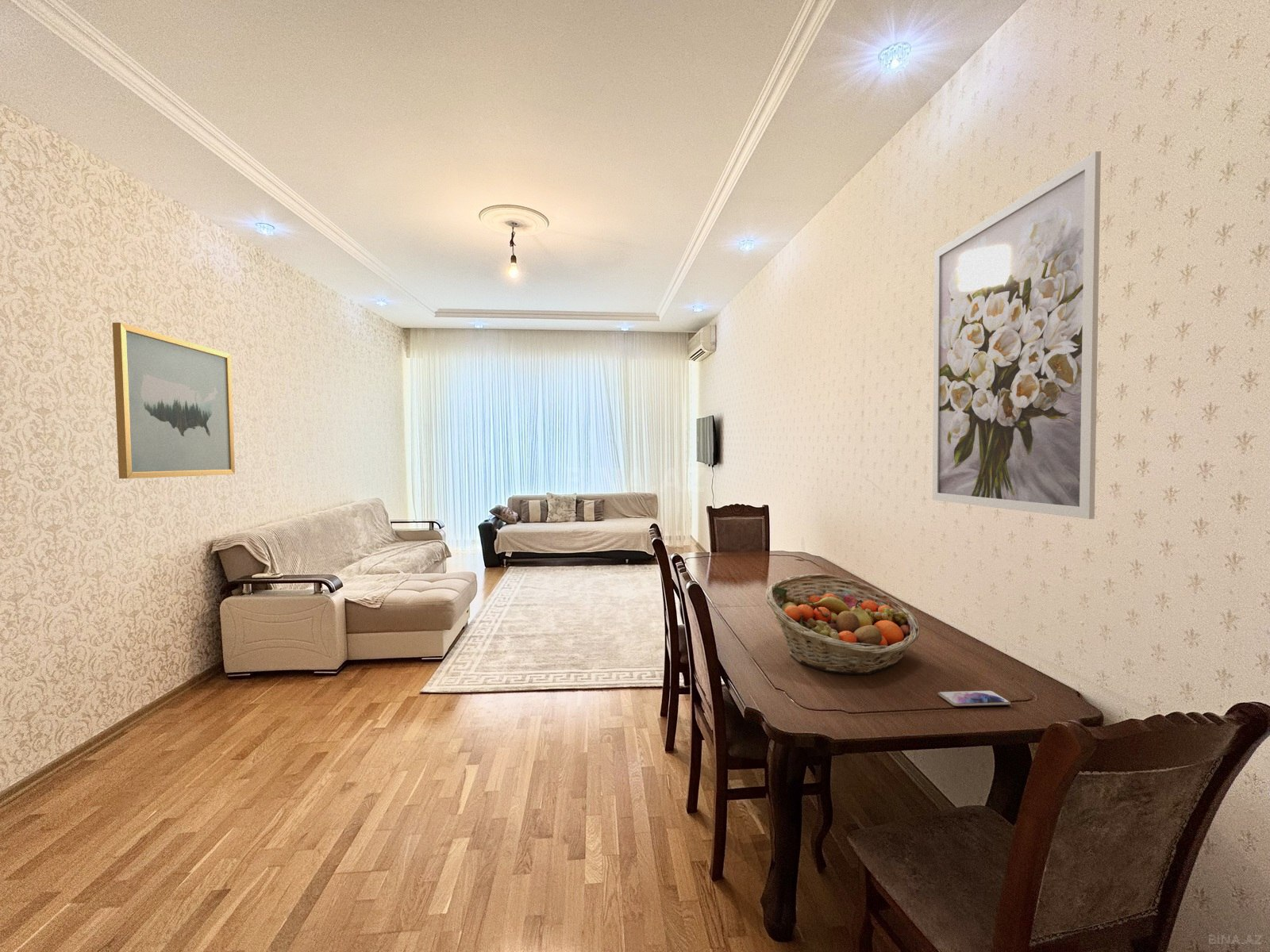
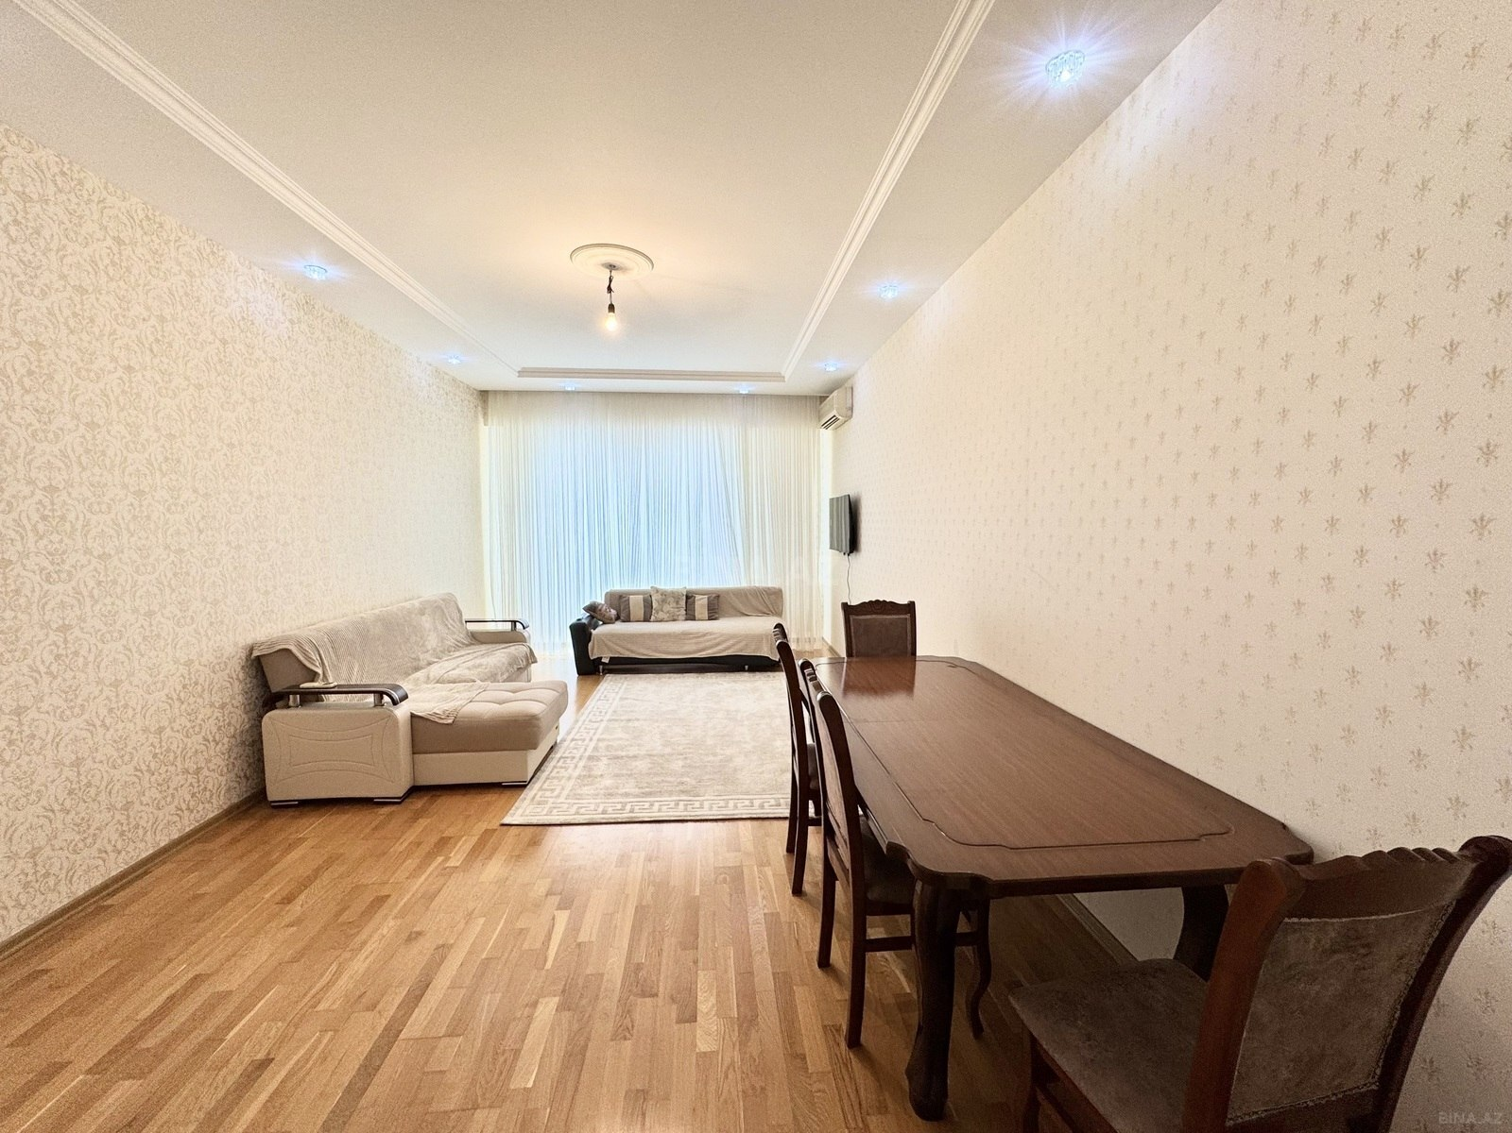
- wall art (182, 408)
- fruit basket (840, 620)
- wall art (999, 360)
- smartphone (973, 698)
